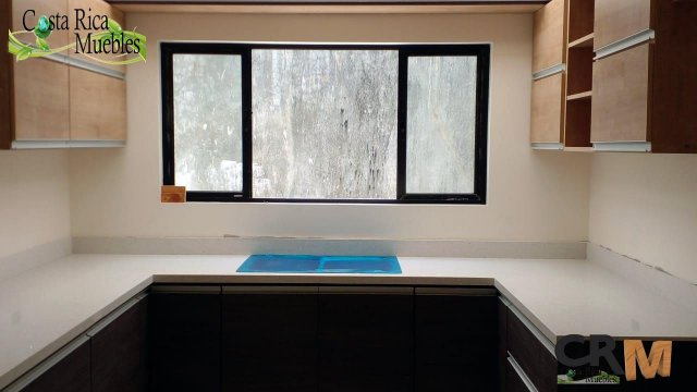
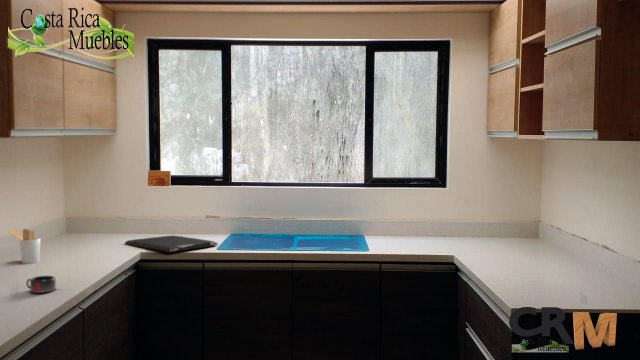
+ mug (40, 284)
+ cutting board (171, 242)
+ utensil holder (25, 244)
